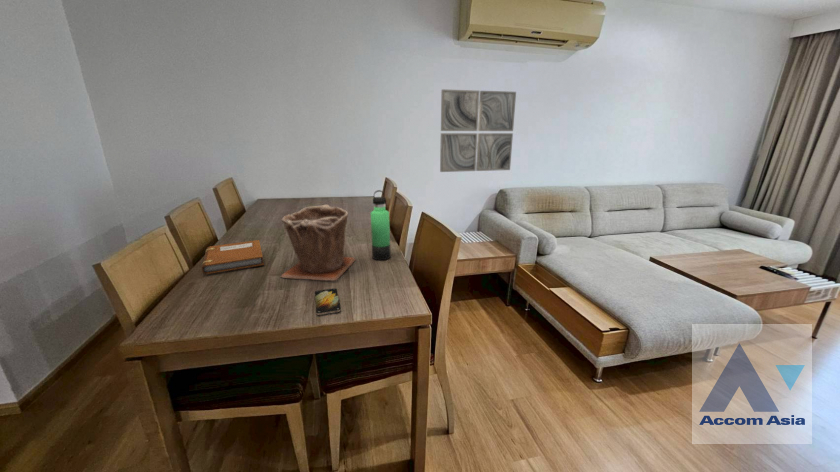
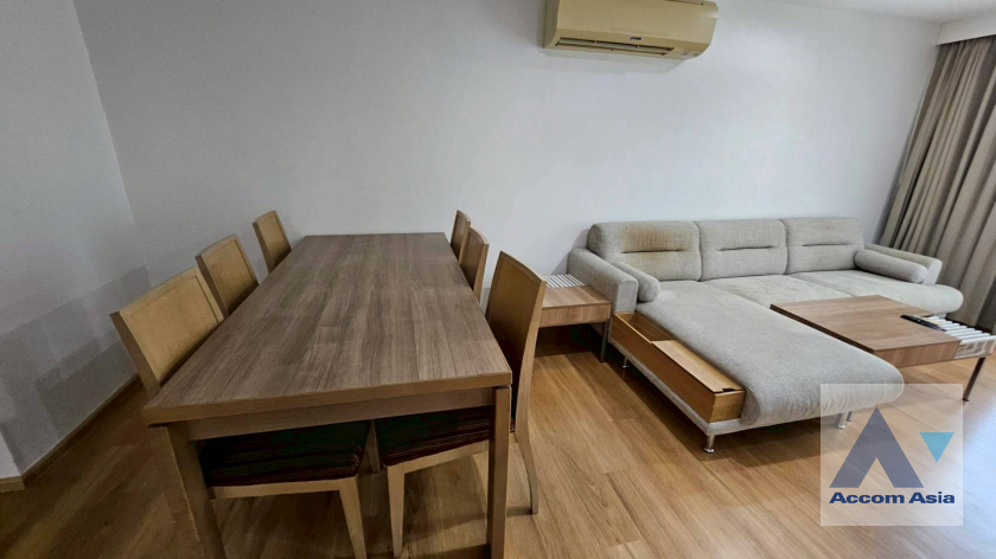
- wall art (478, 133)
- plant pot (317, 240)
- smartphone (327, 300)
- notebook (233, 255)
- thermos bottle (380, 224)
